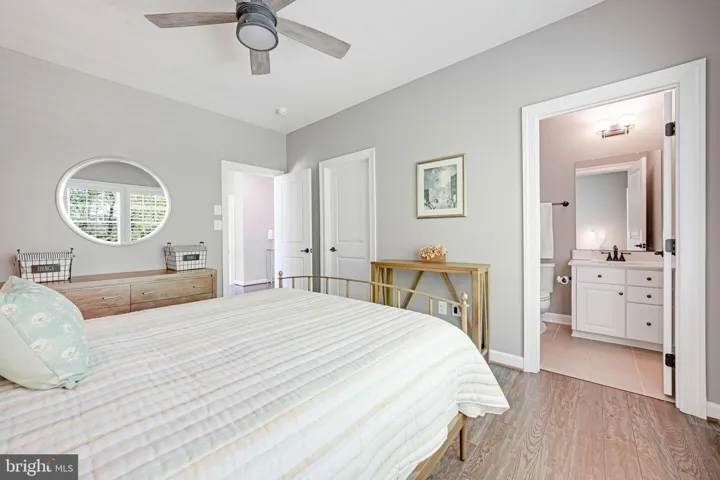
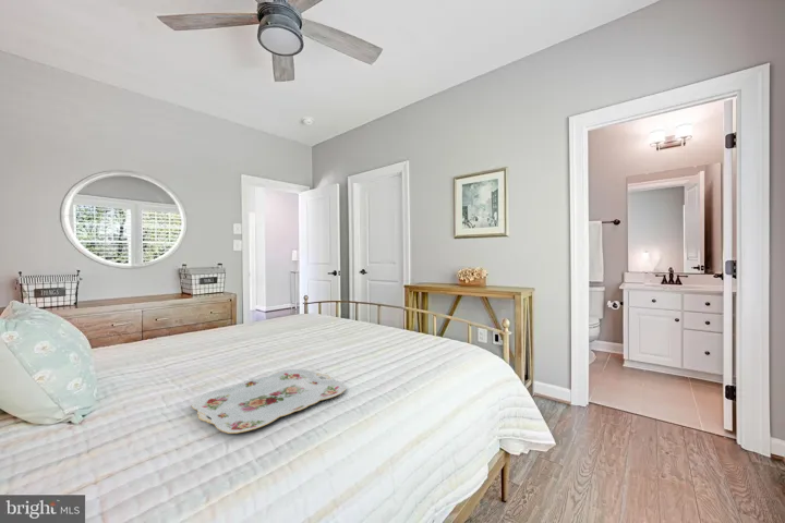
+ serving tray (273, 396)
